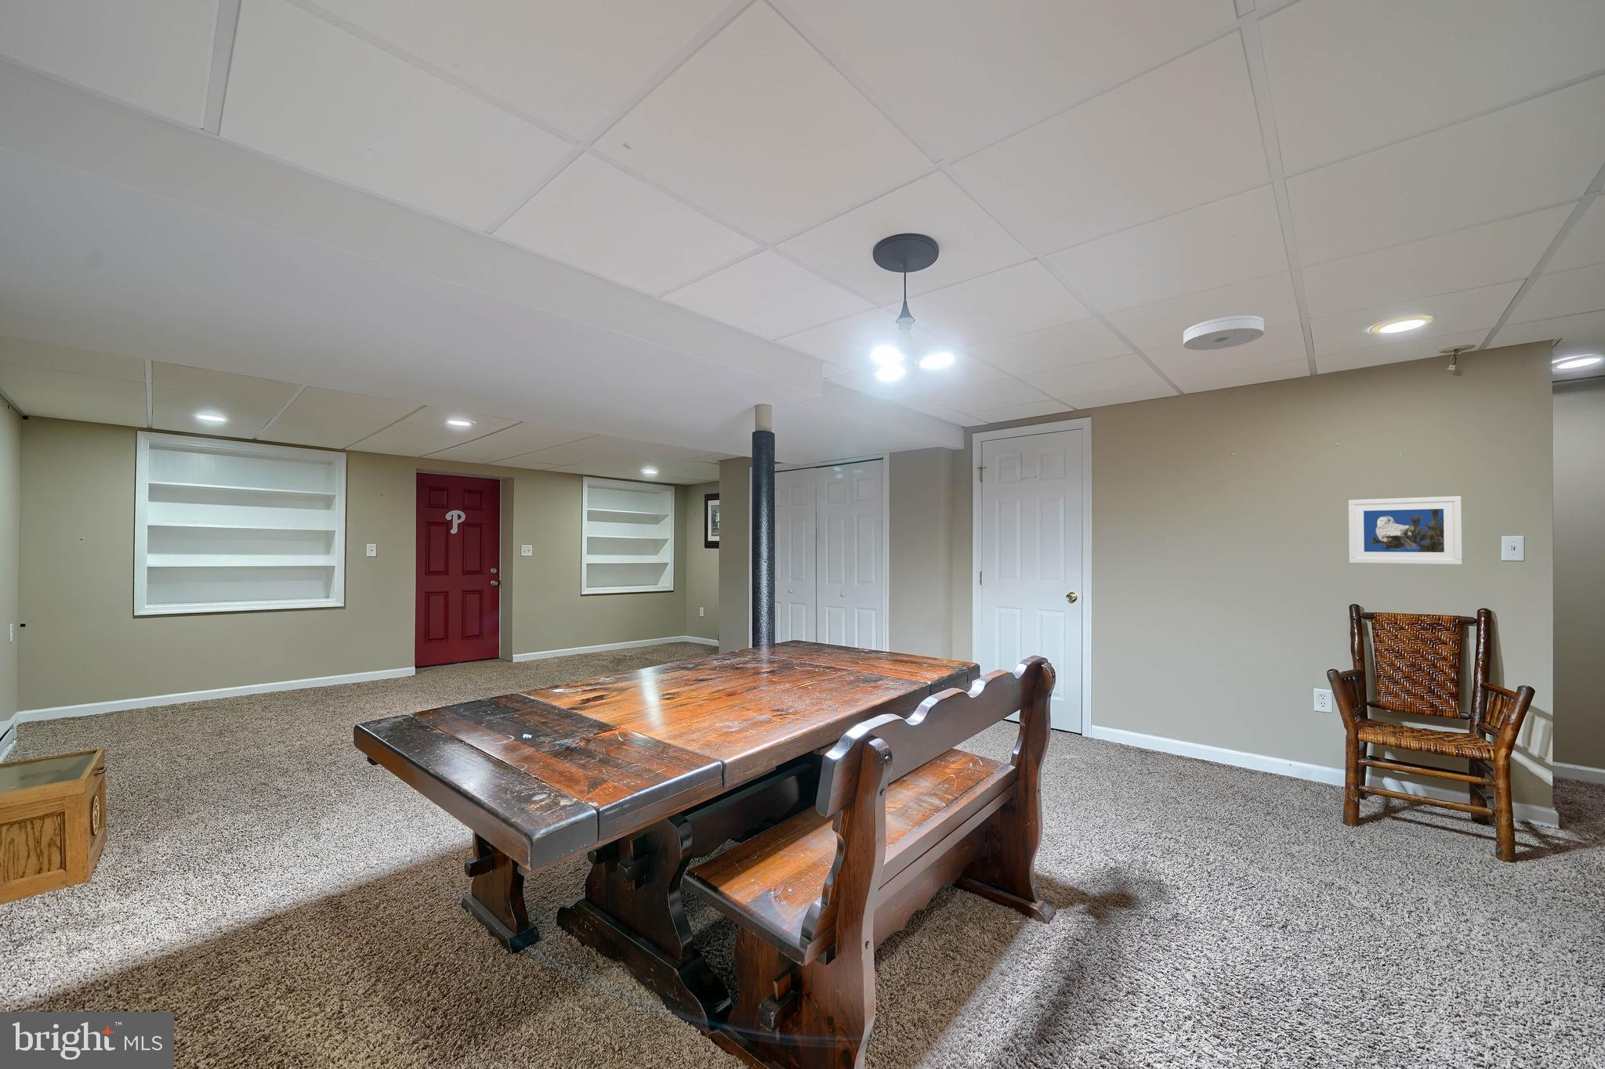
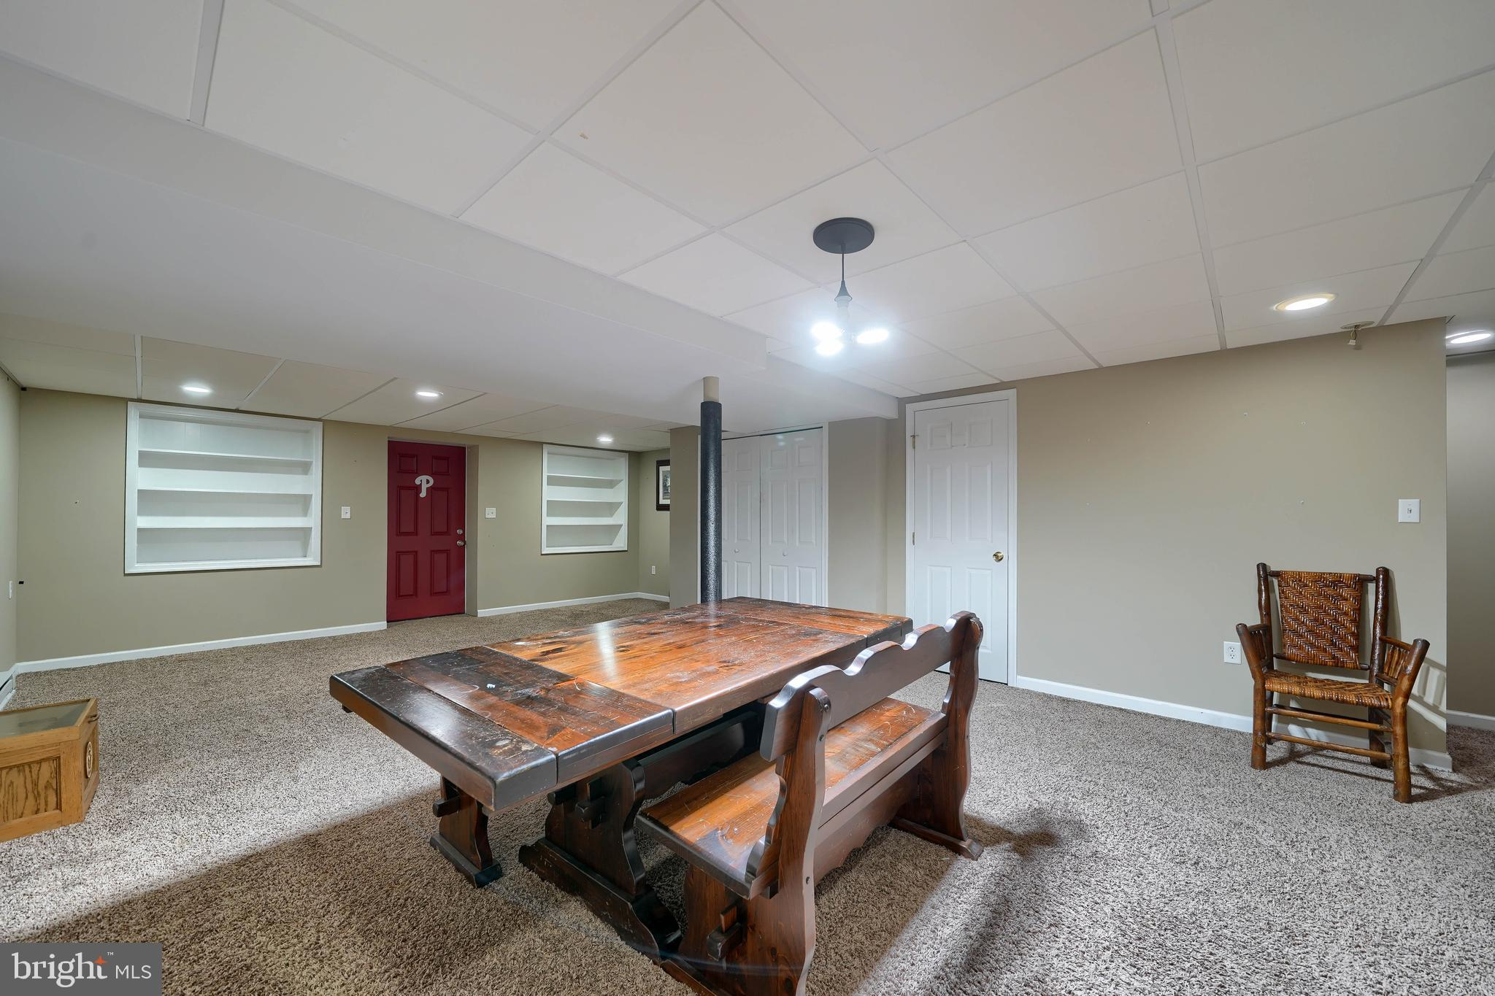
- smoke detector (1222, 334)
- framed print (1402, 530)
